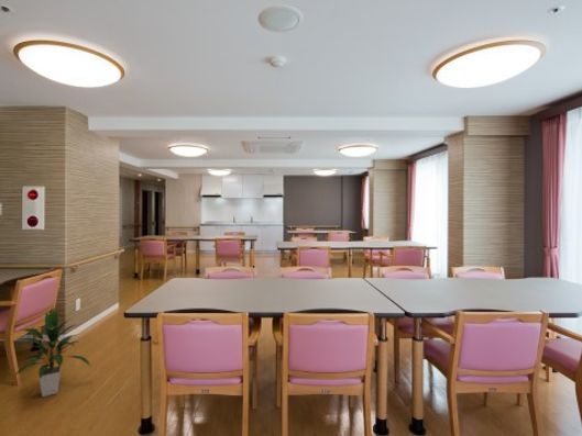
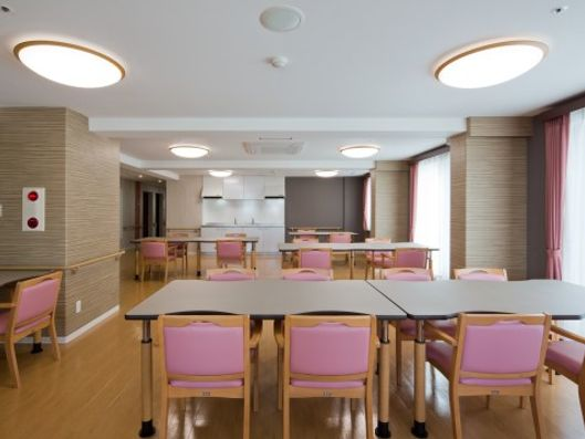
- indoor plant (54, 353)
